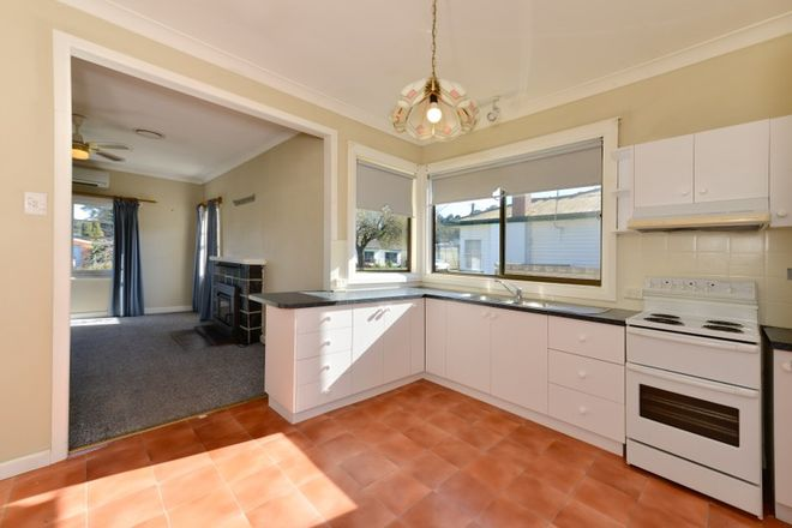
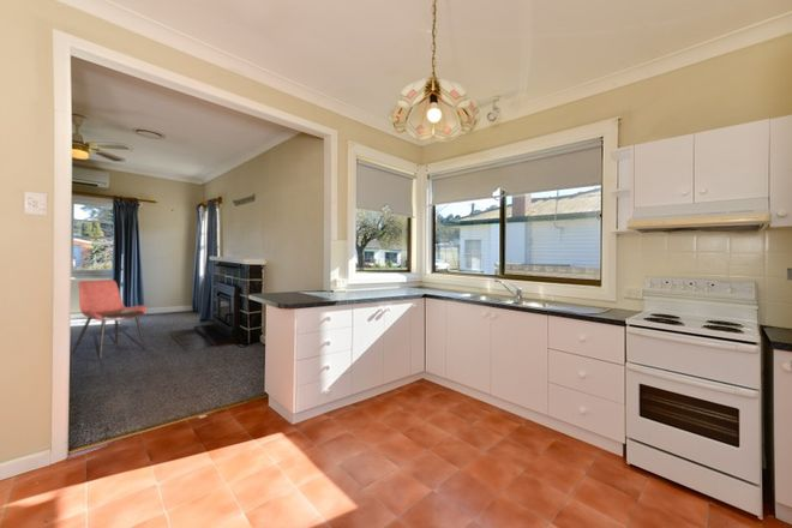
+ dining chair (109, 316)
